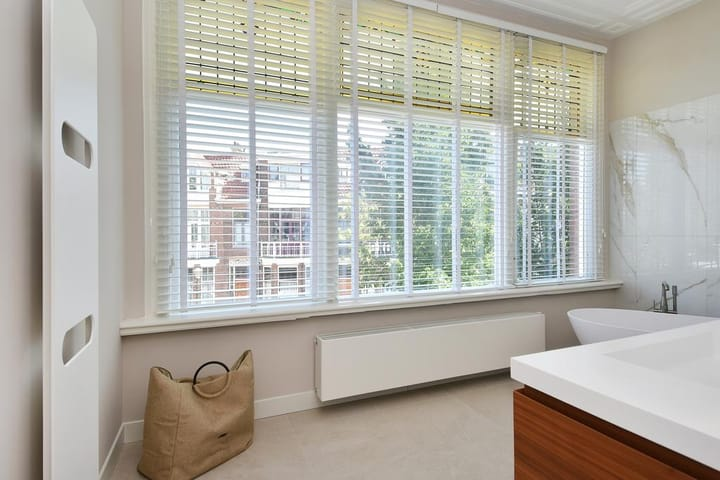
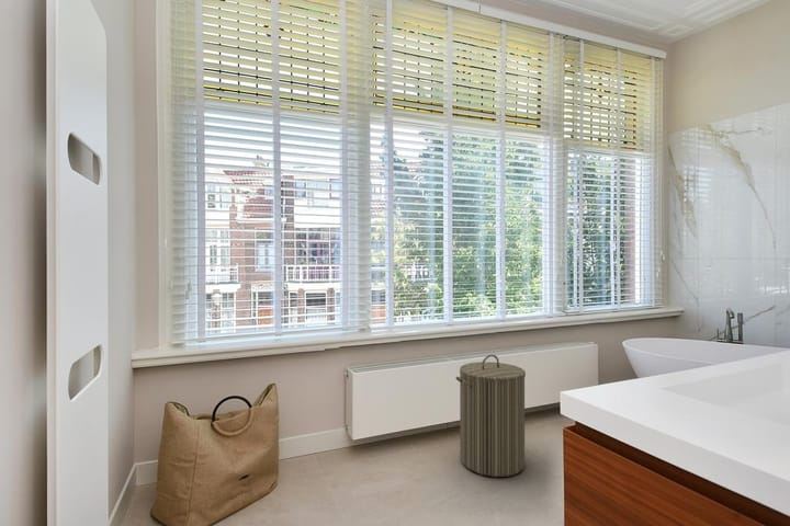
+ laundry hamper (492, 408)
